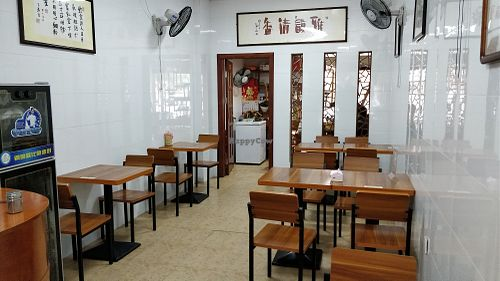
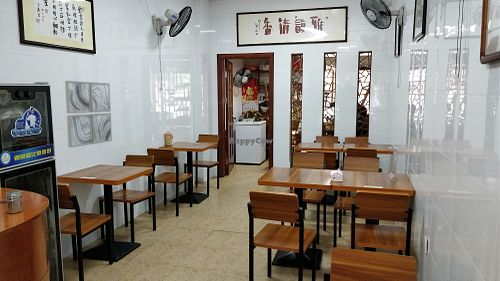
+ wall art (90, 114)
